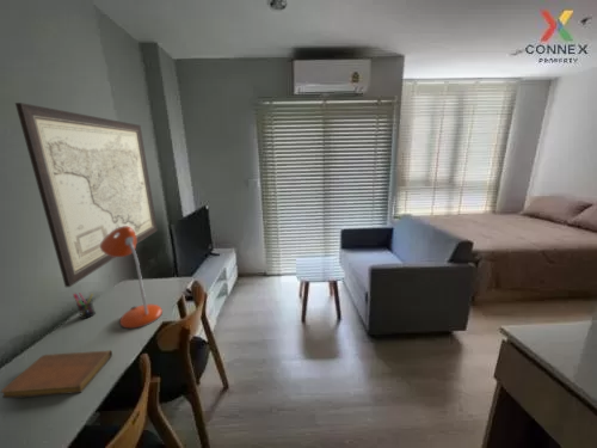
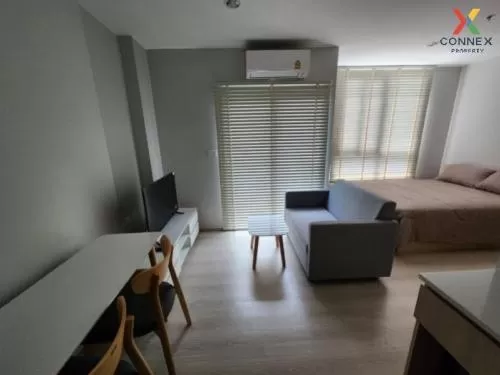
- desk lamp (136, 269)
- wall art (110, 188)
- pen holder (82, 305)
- notebook (61, 372)
